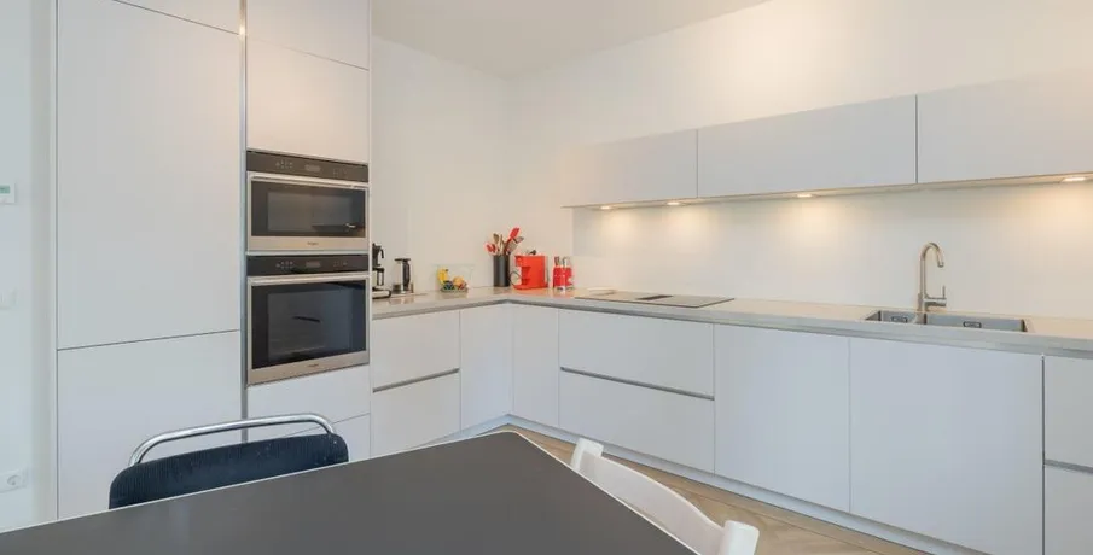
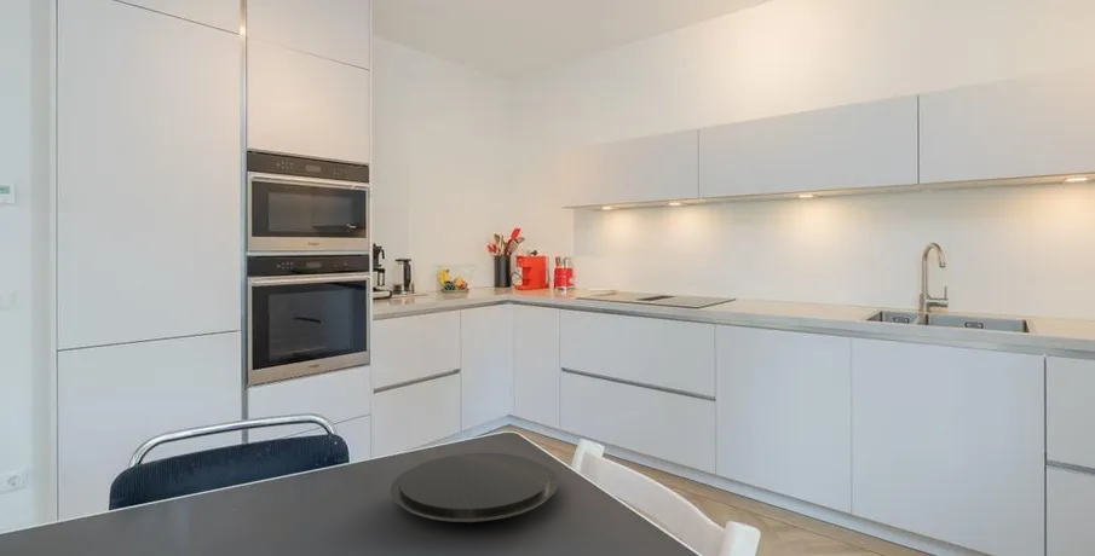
+ plate (476, 492)
